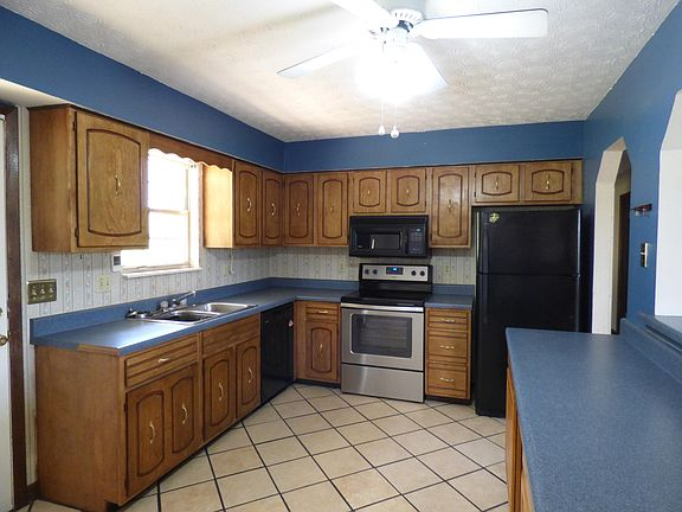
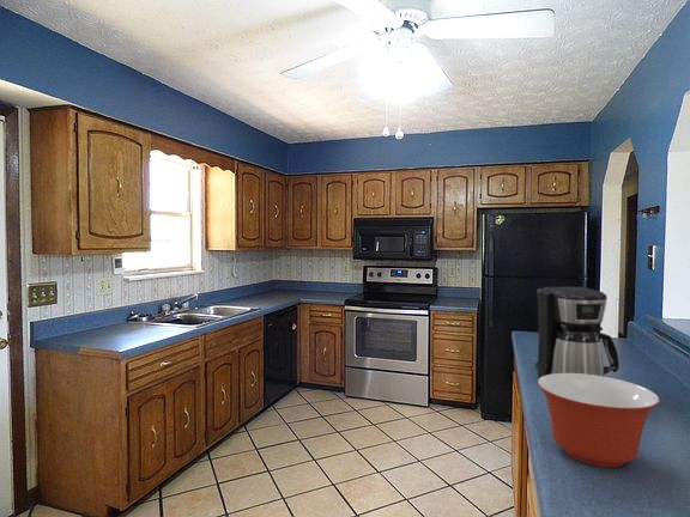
+ coffee maker (575, 333)
+ mixing bowl (593, 420)
